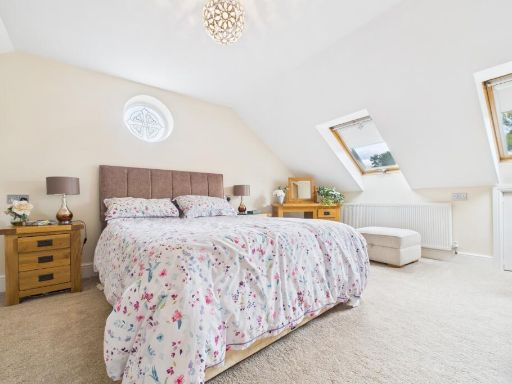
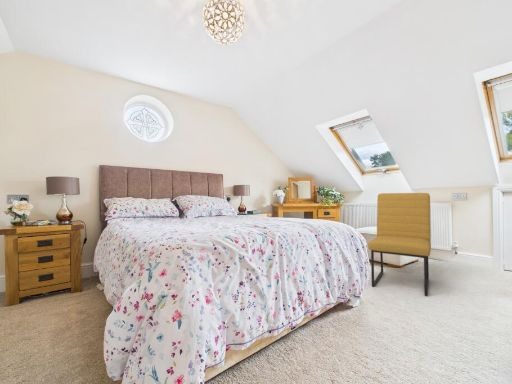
+ chair (400, 237)
